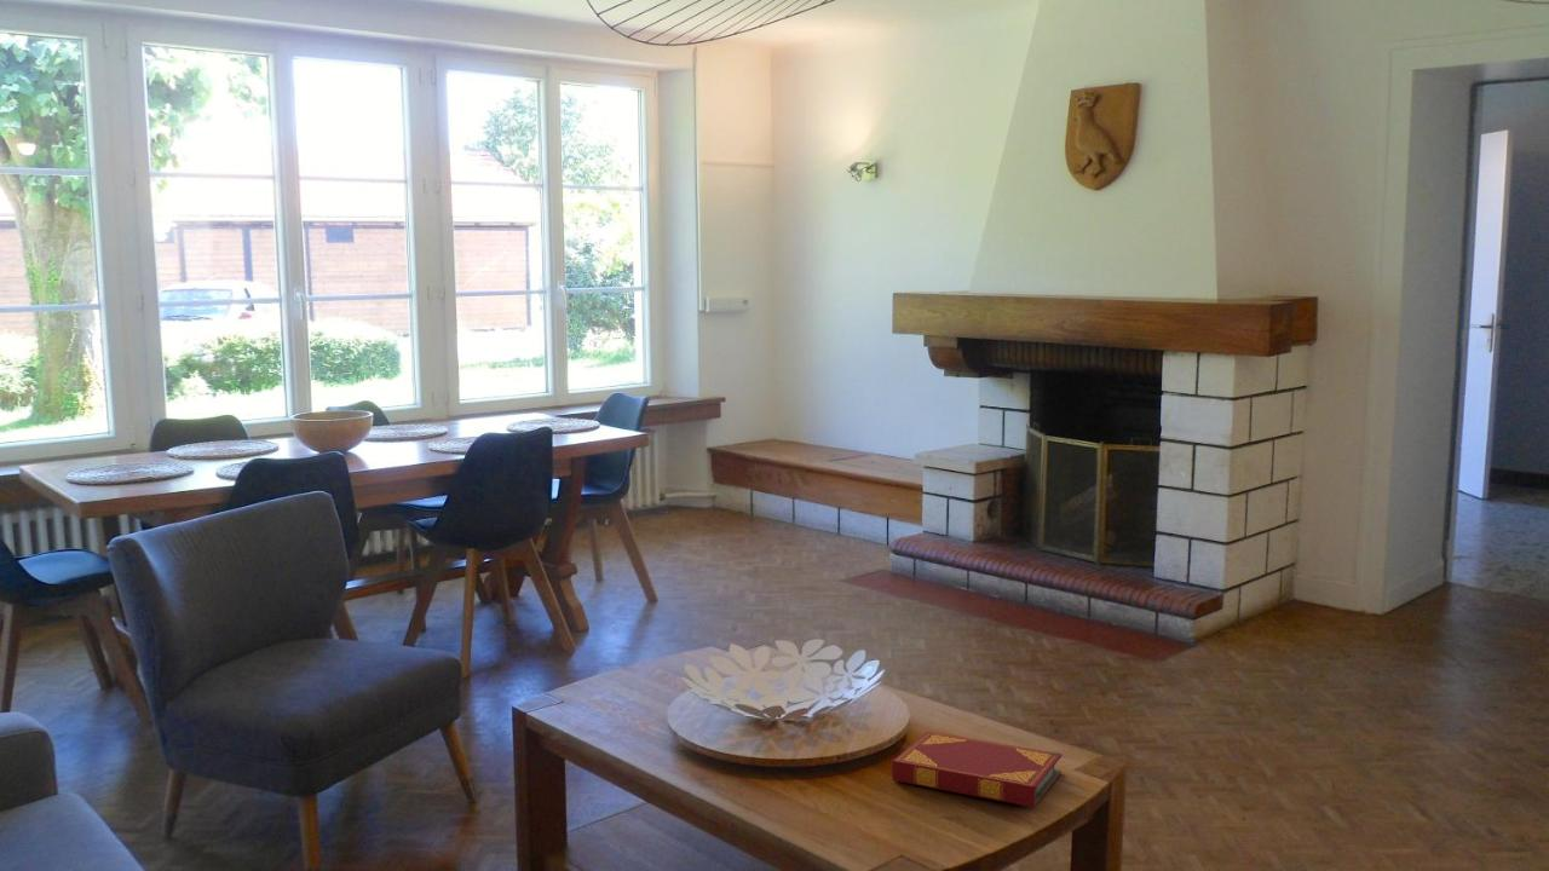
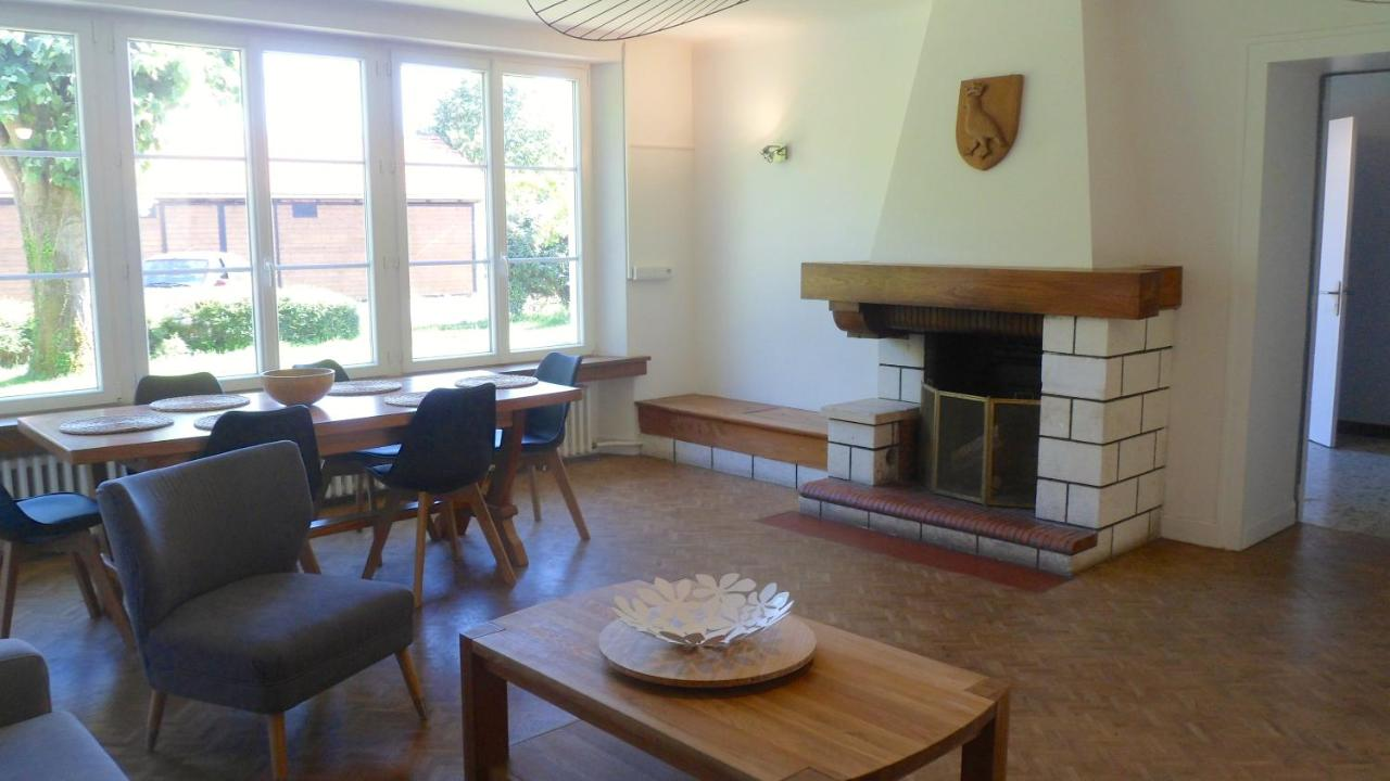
- hardback book (977, 767)
